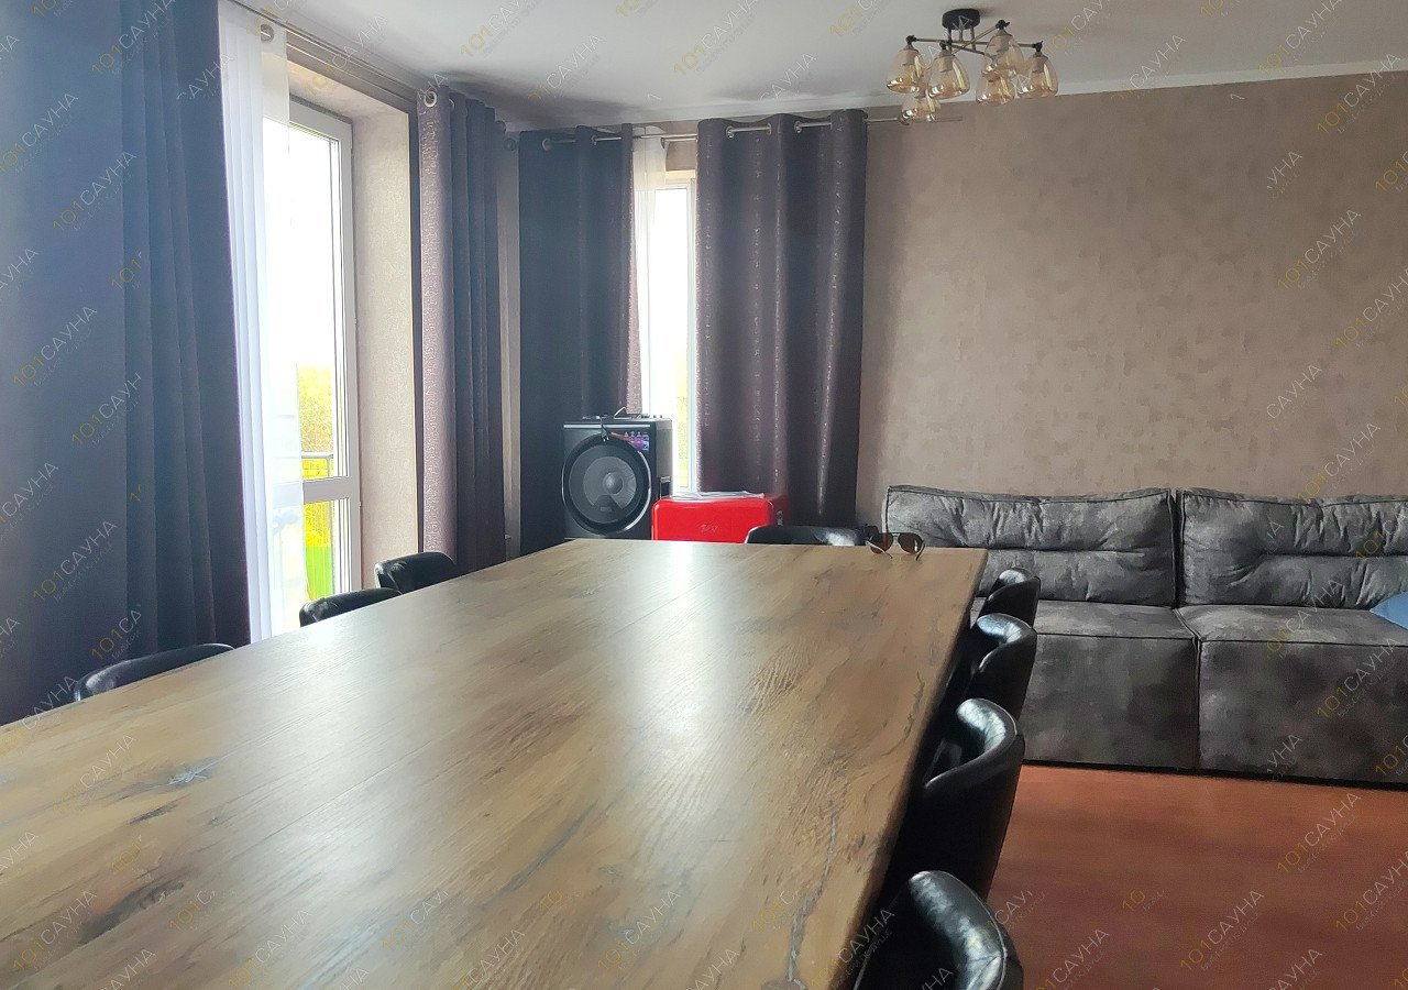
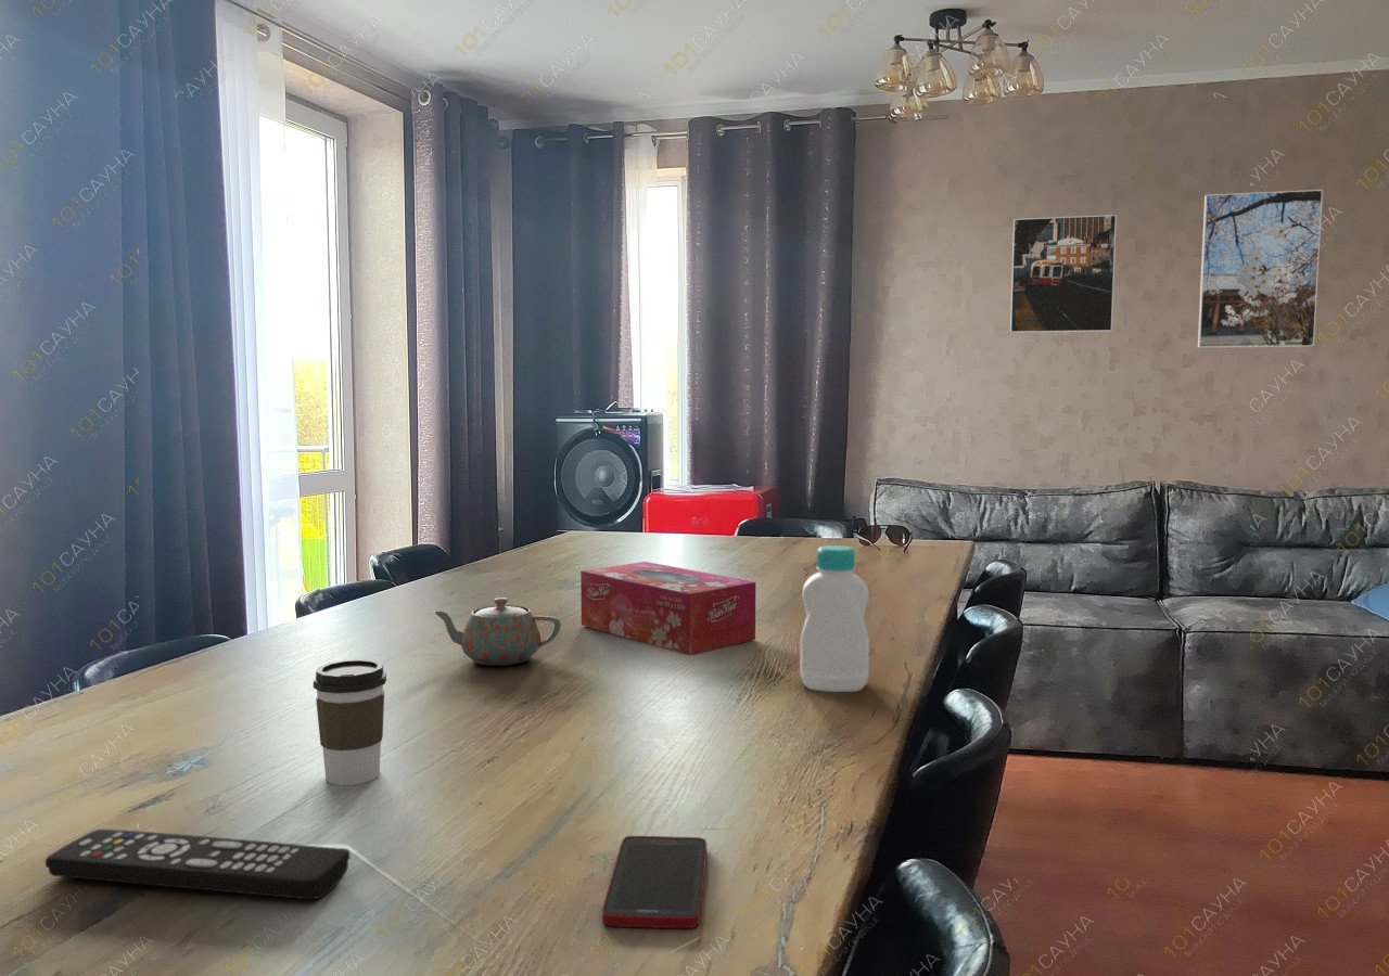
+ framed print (1259, 270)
+ bottle (834, 617)
+ remote control (199, 863)
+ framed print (1061, 274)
+ tissue box (665, 604)
+ cell phone (658, 878)
+ teapot (497, 629)
+ coffee cup (352, 721)
